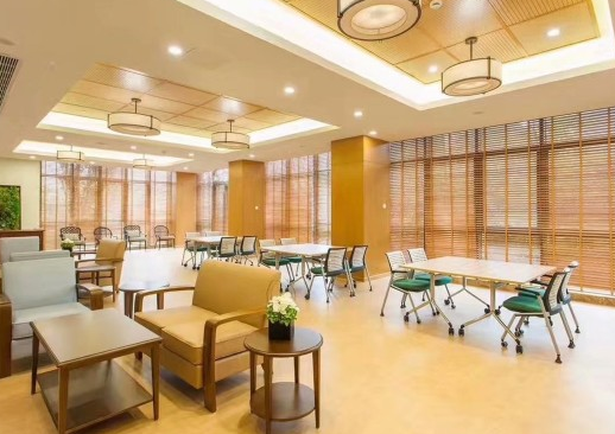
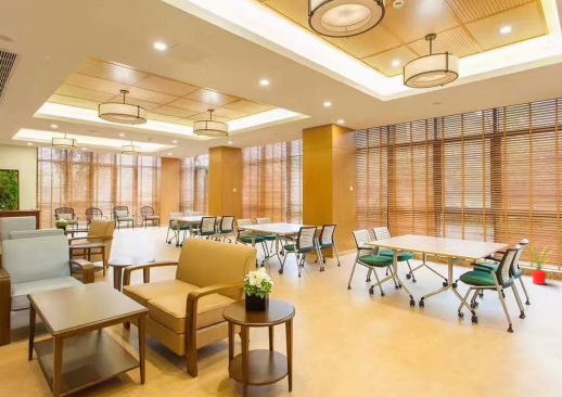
+ house plant (539, 262)
